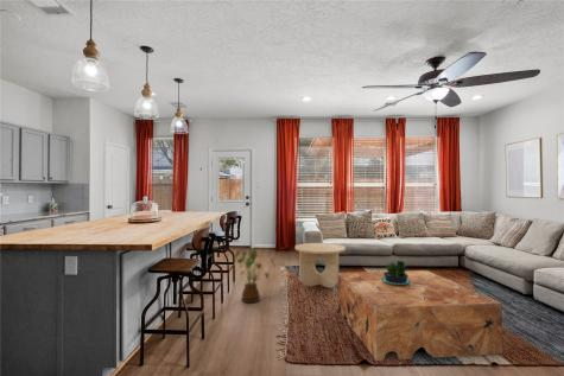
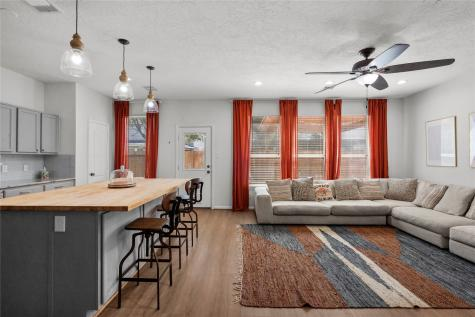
- potted plant (395, 272)
- side table (315, 266)
- house plant (253, 274)
- coffee table (406, 306)
